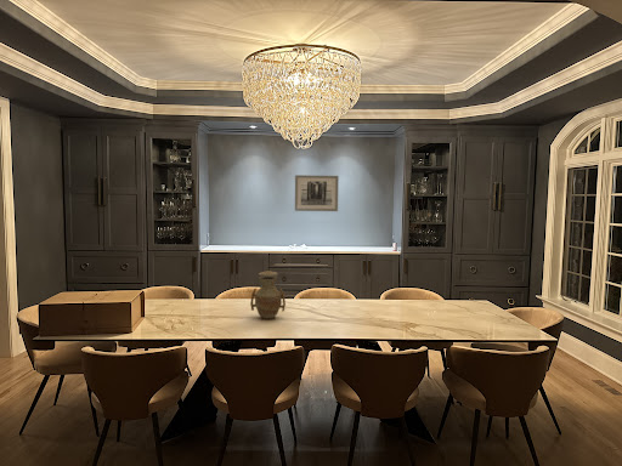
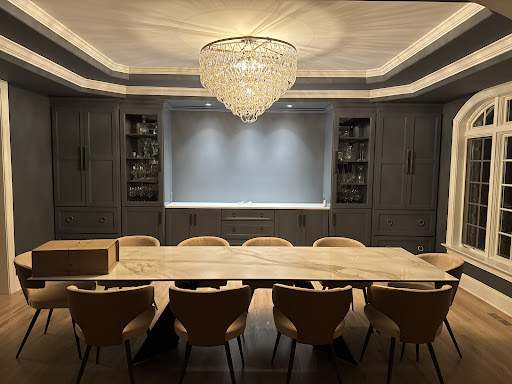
- wall art (316, 193)
- vase (267, 294)
